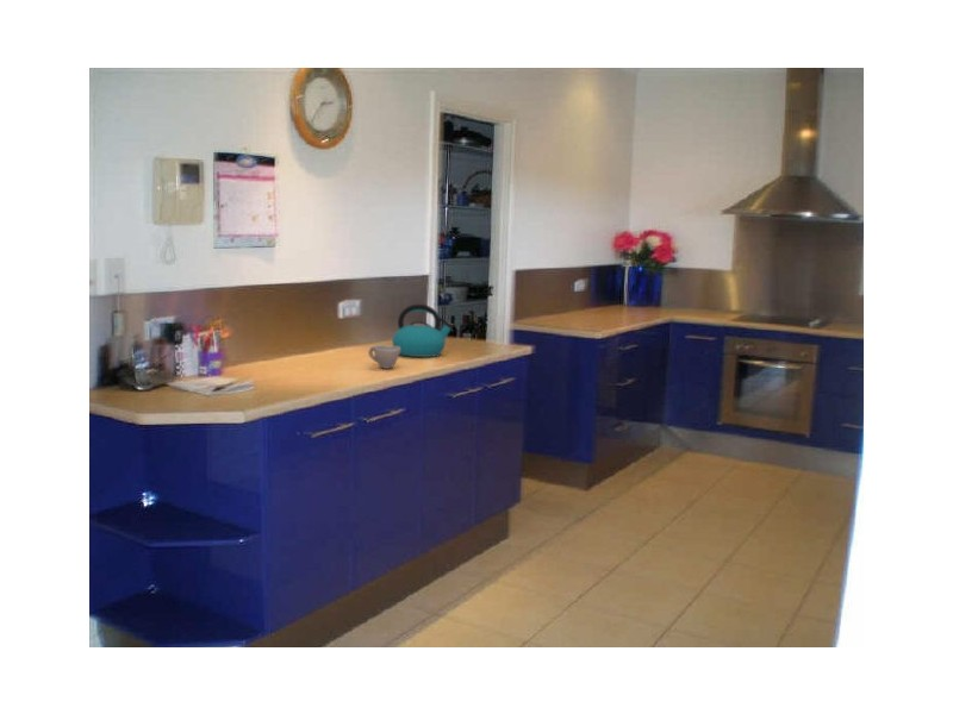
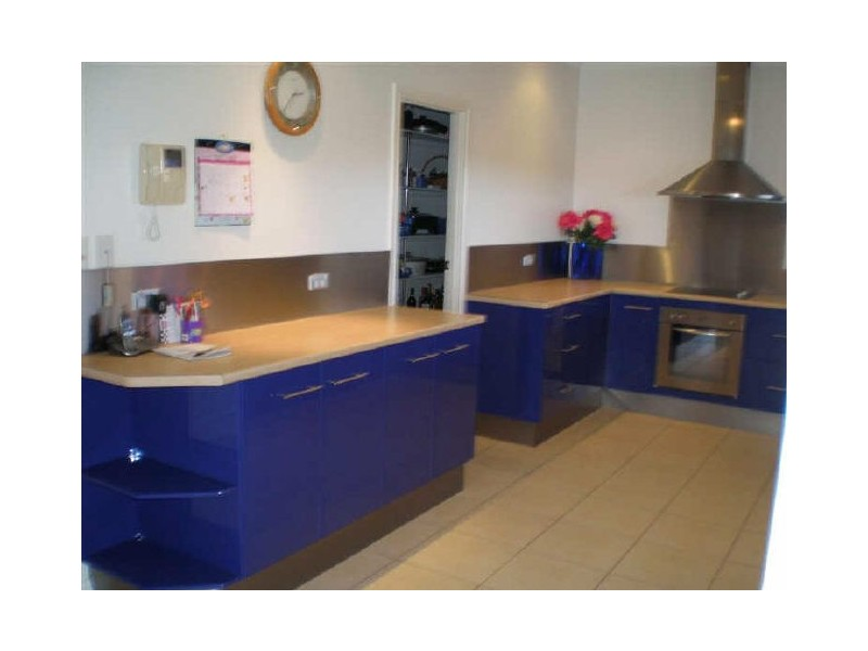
- kettle (423, 328)
- cup (382, 356)
